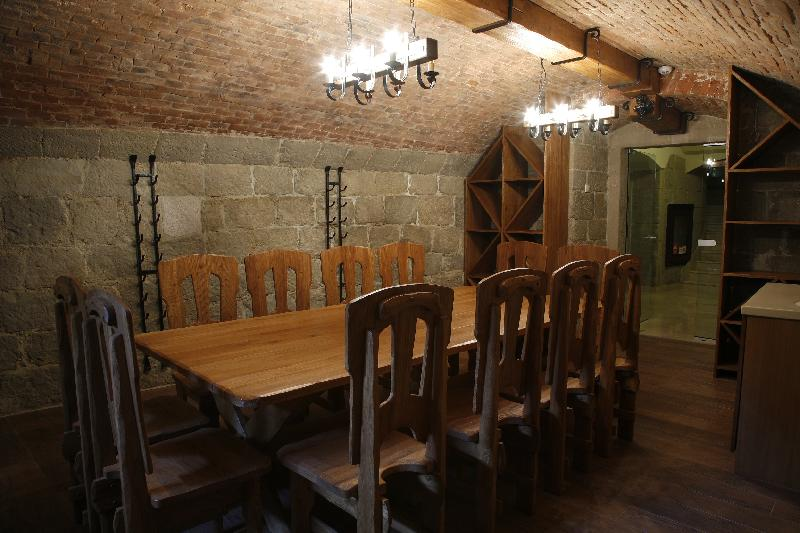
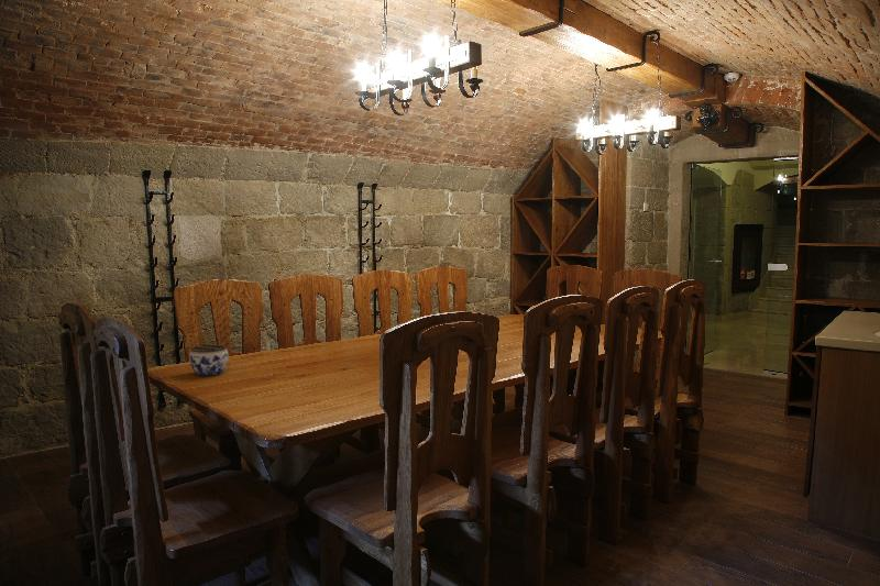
+ jar (209, 360)
